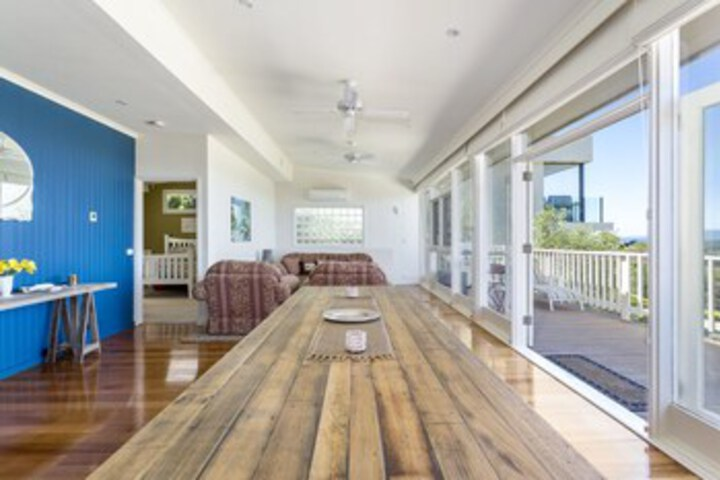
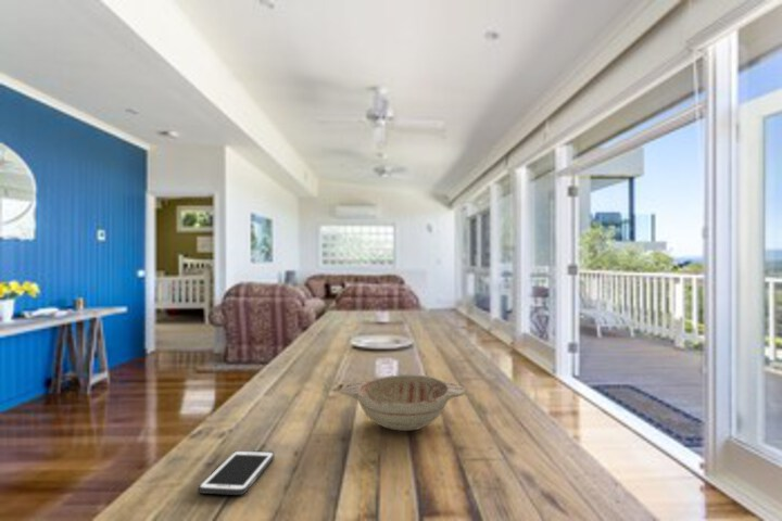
+ cell phone (239, 470)
+ decorative bowl (402, 405)
